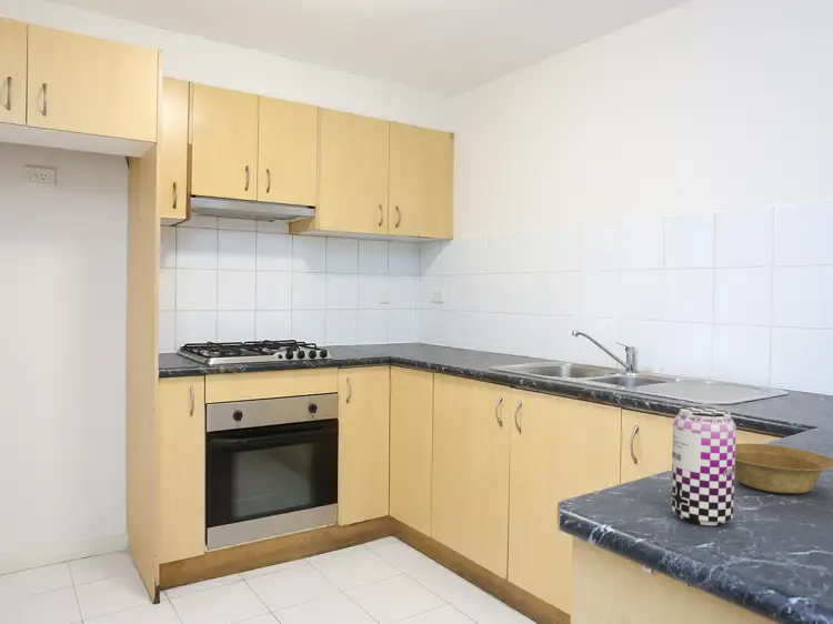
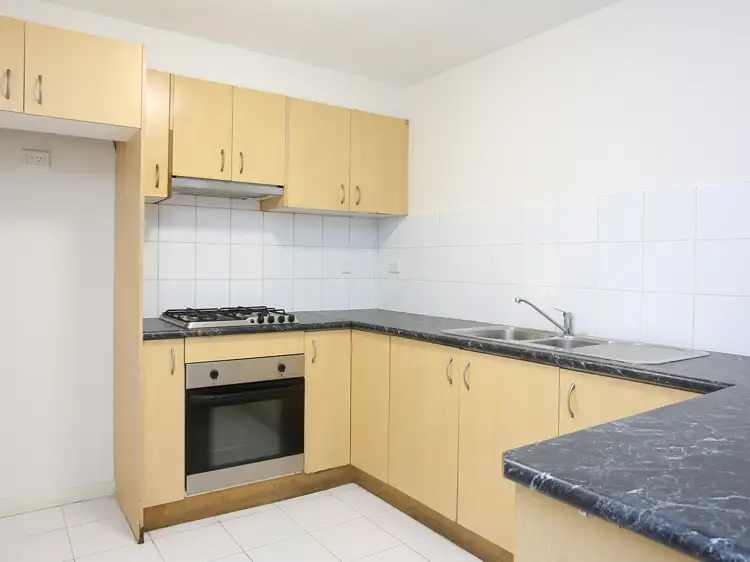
- bowl (773, 470)
- beer can (702, 464)
